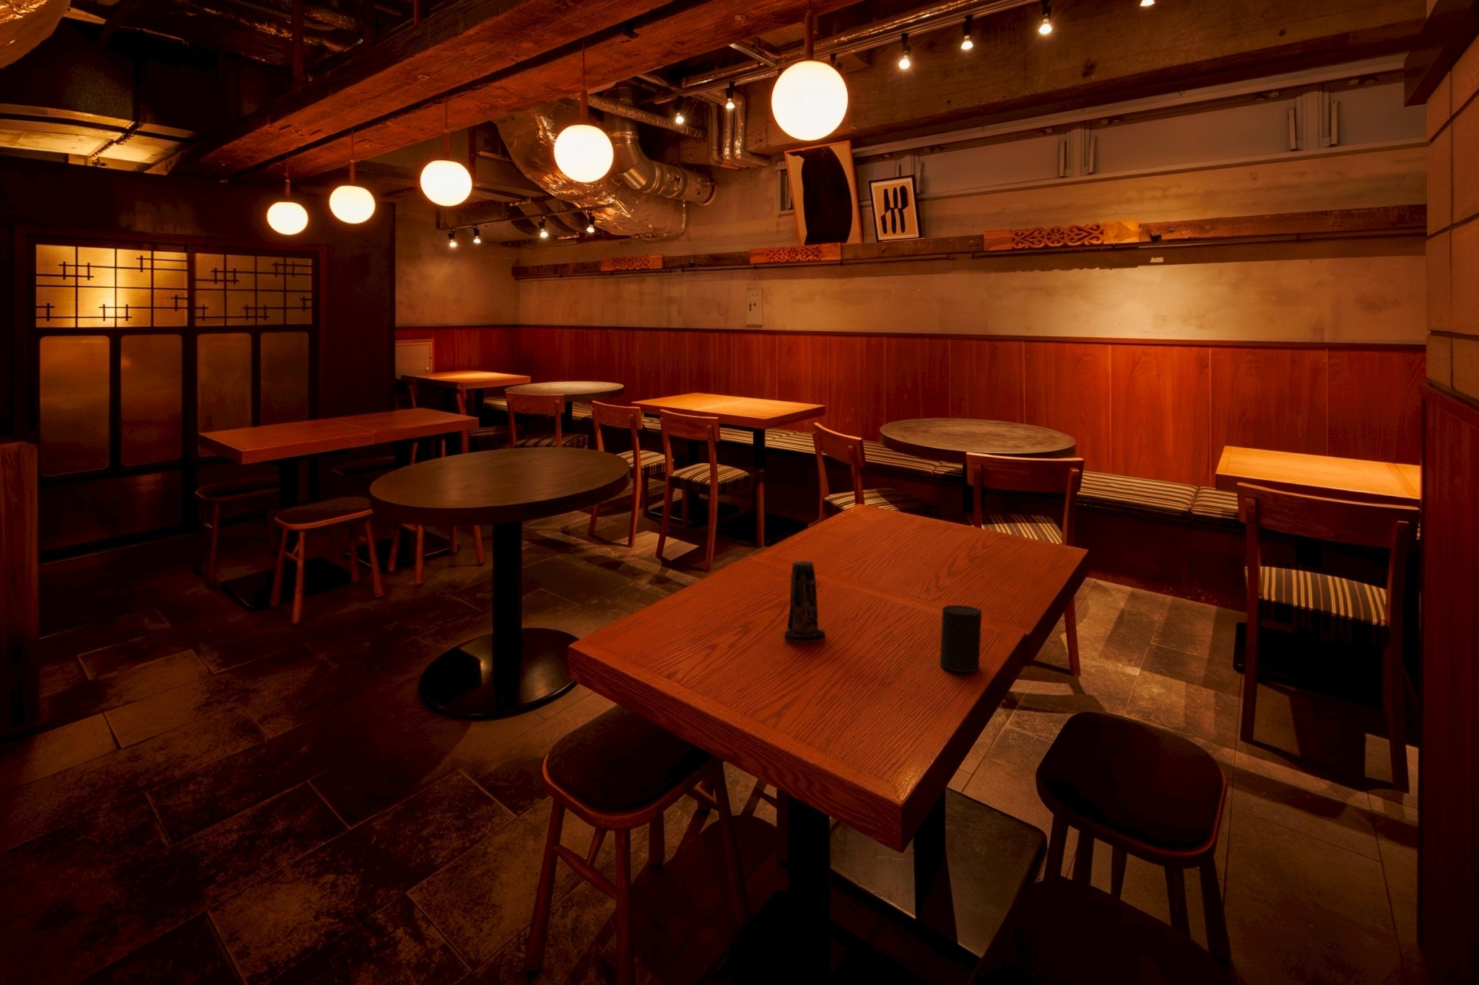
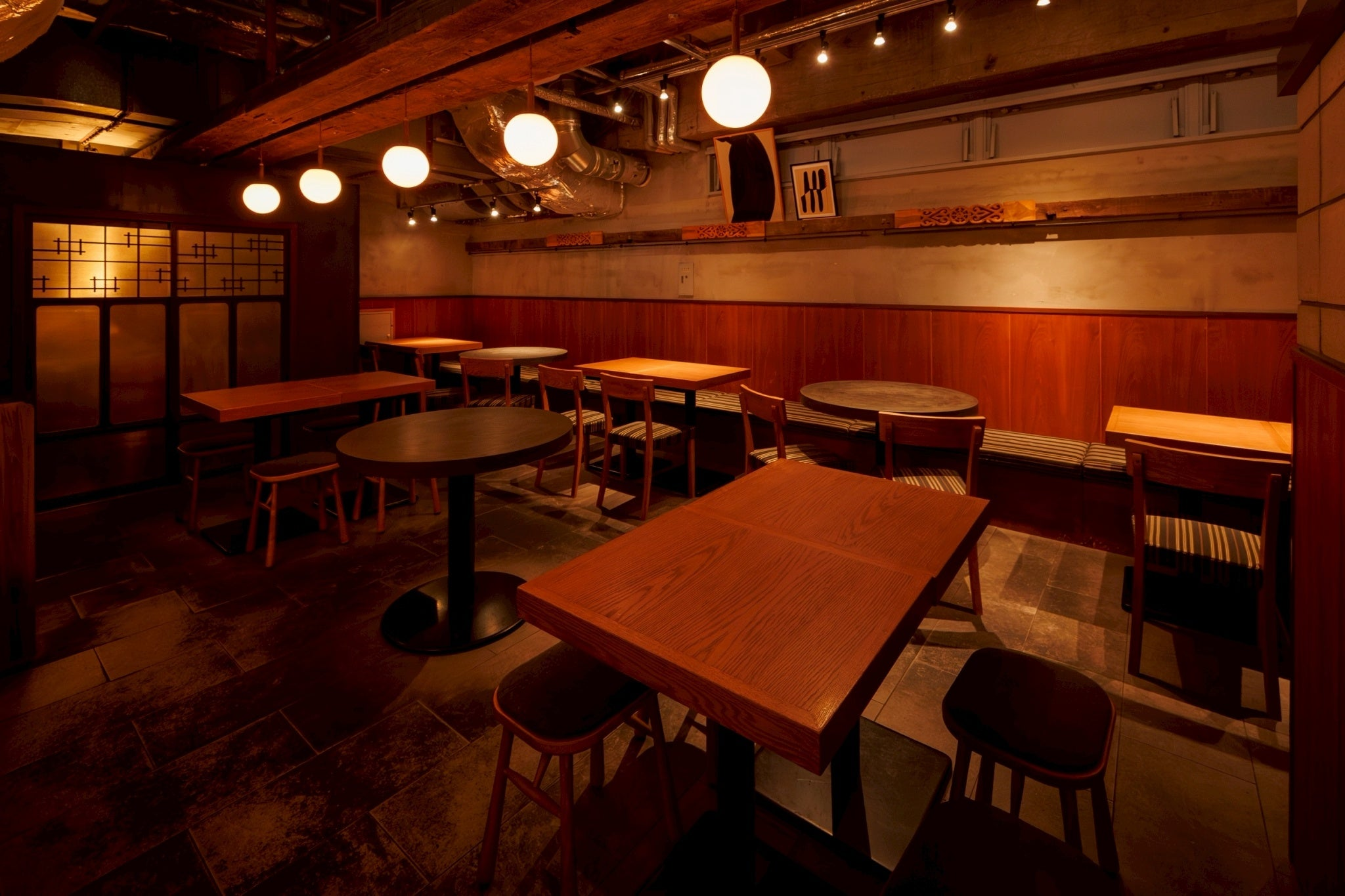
- cup (960, 638)
- candle (805, 599)
